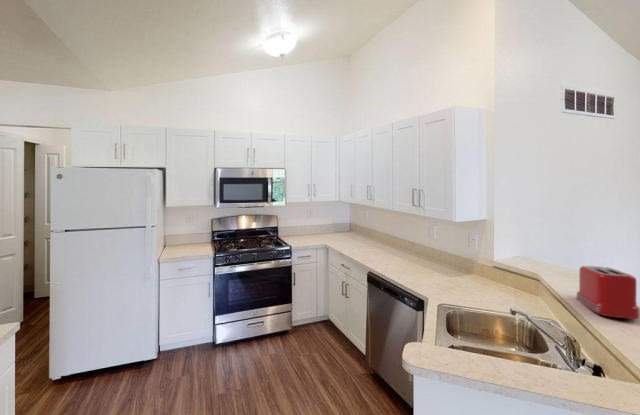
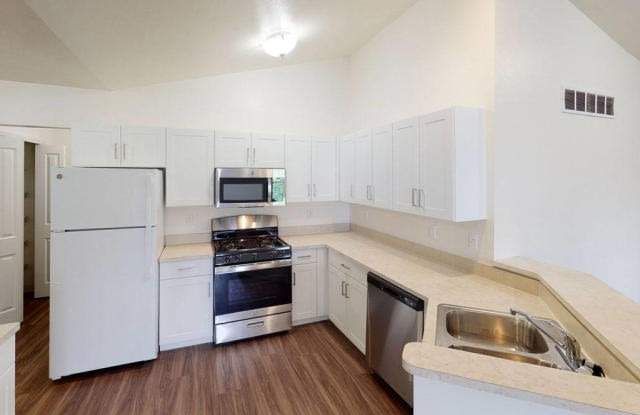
- toaster (605, 289)
